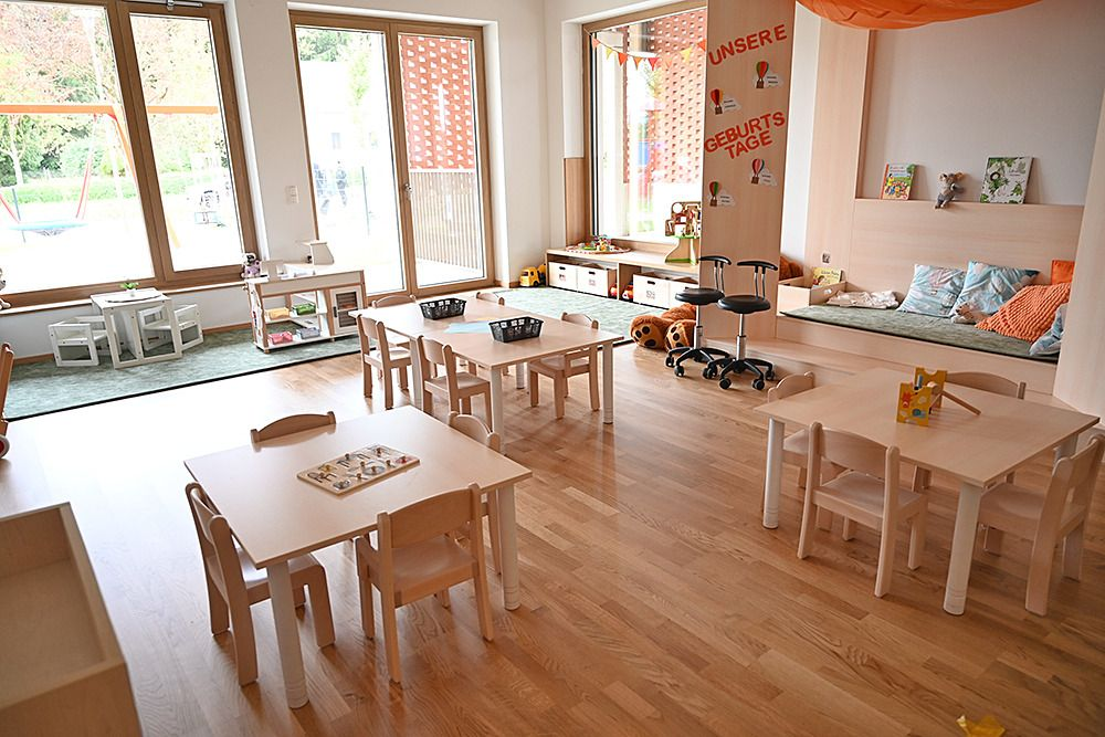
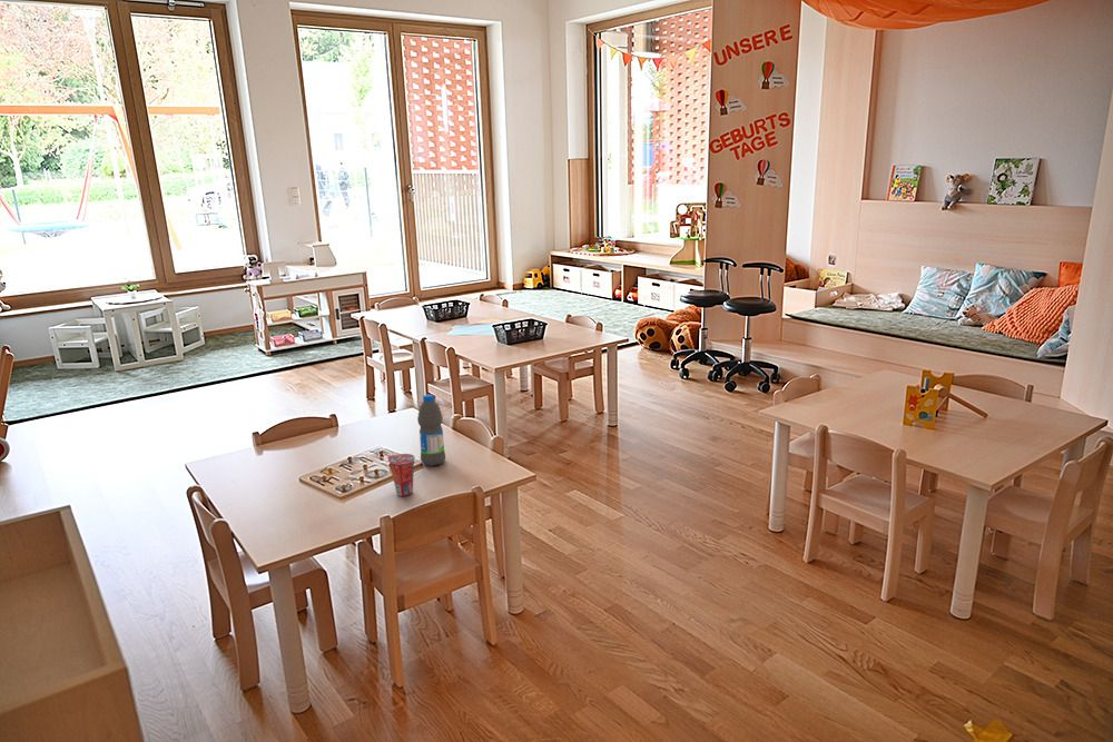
+ water bottle (431, 428)
+ cup (402, 475)
